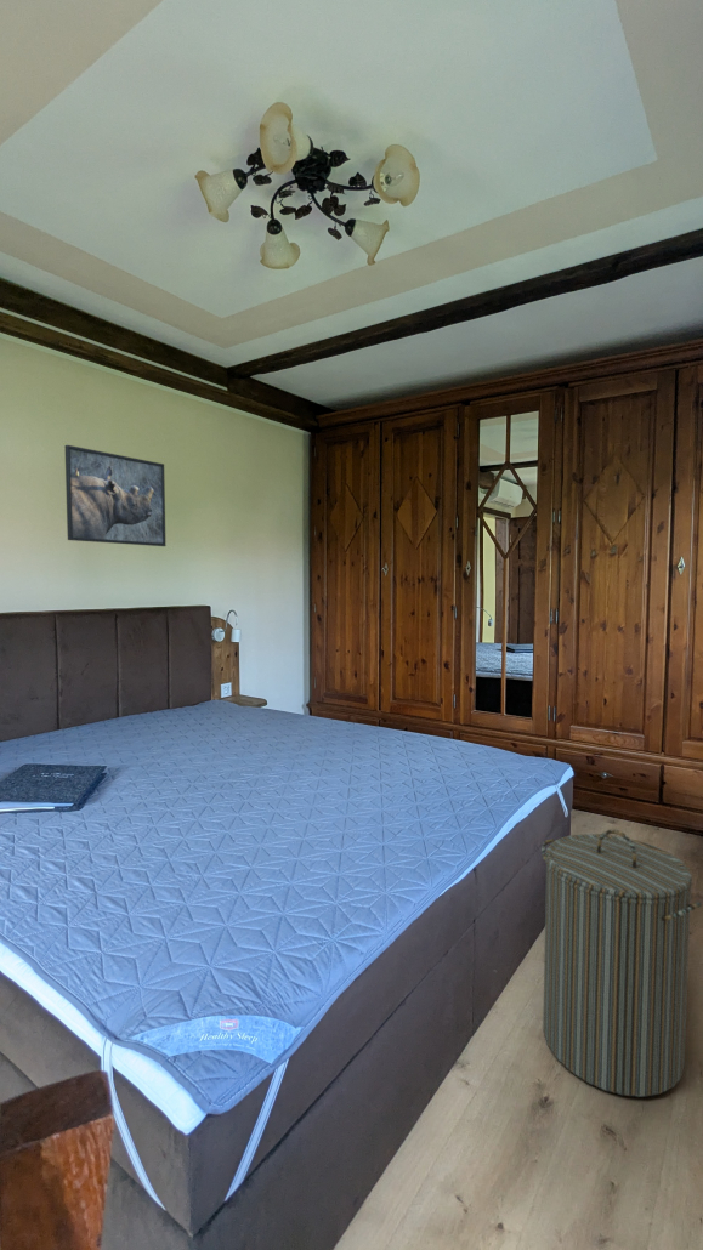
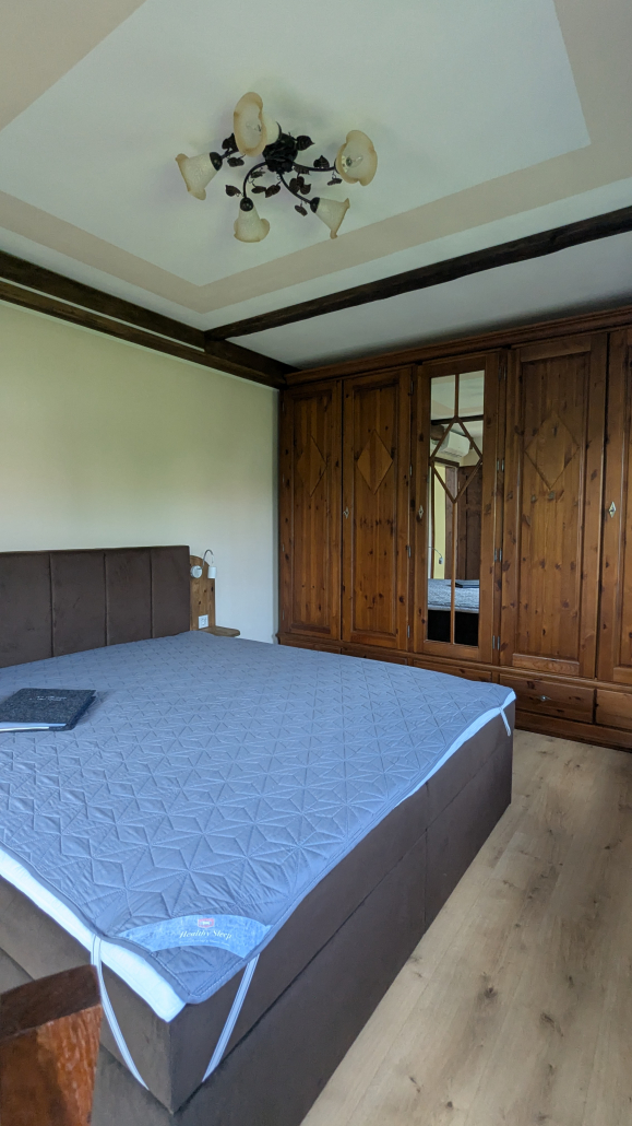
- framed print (119, 499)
- laundry hamper (613, 938)
